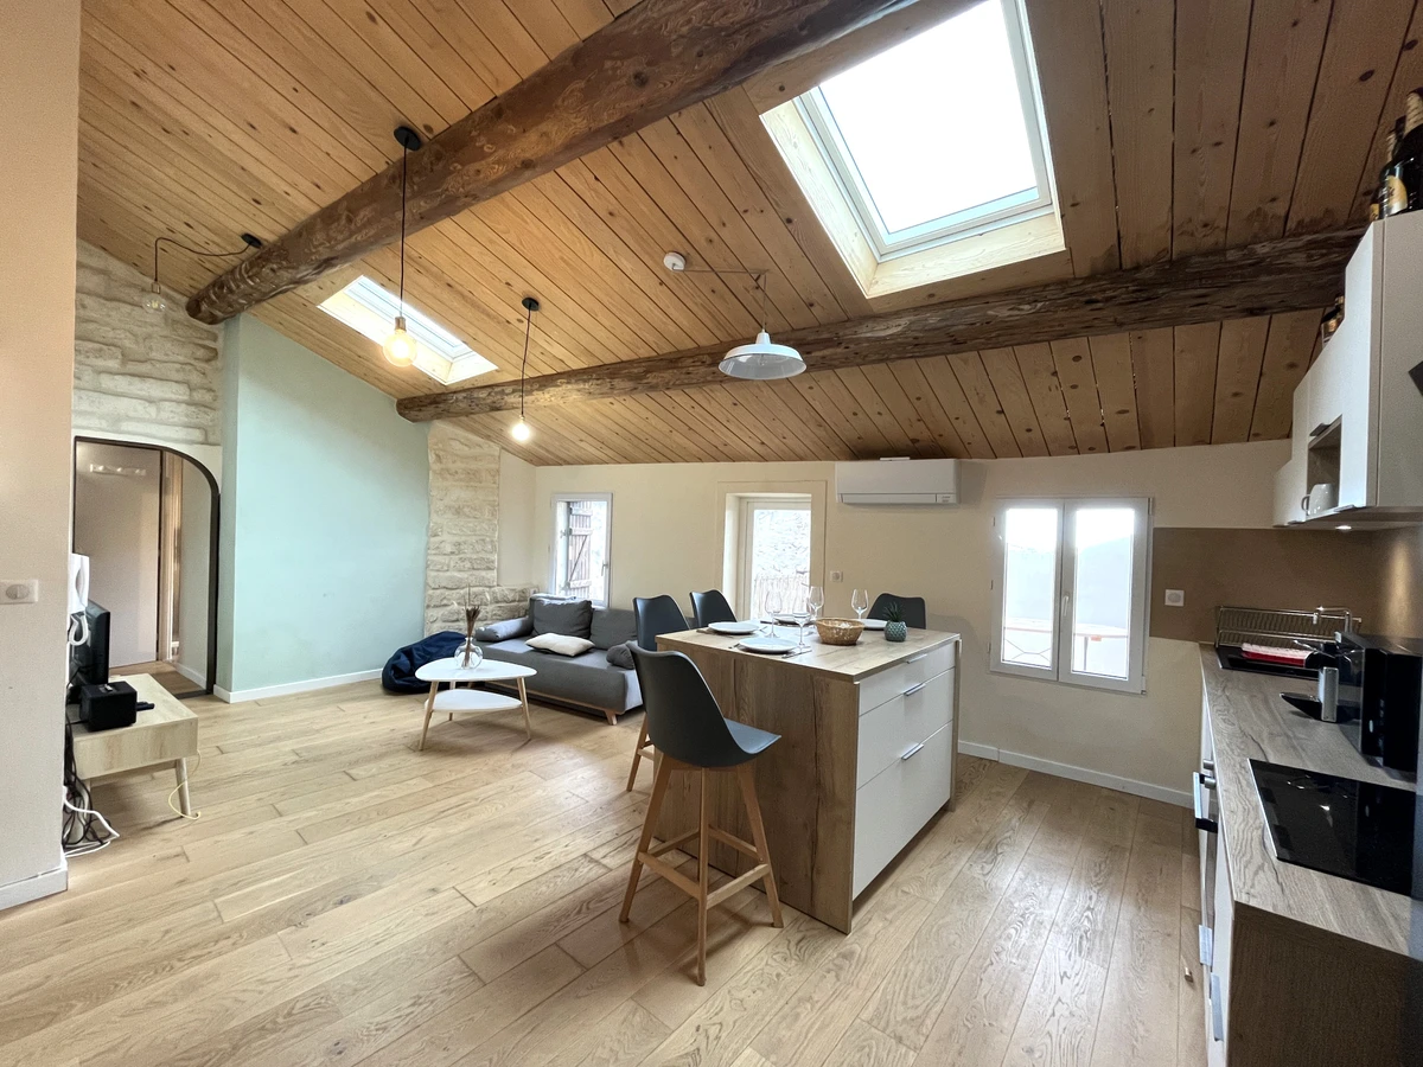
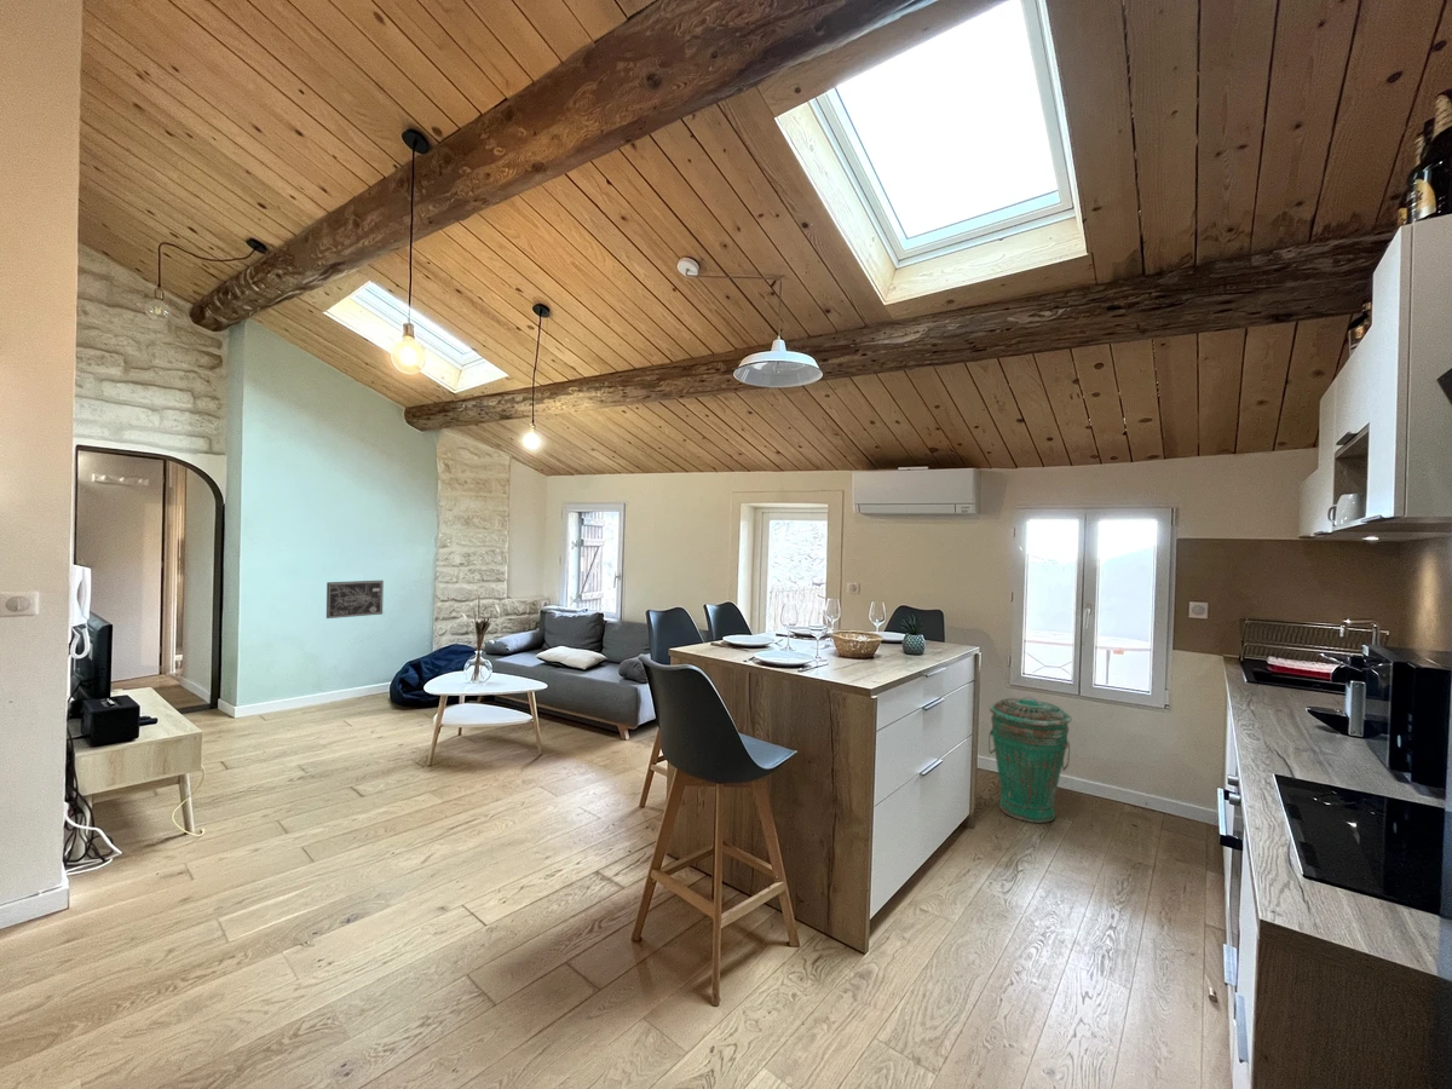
+ trash can (1027, 754)
+ wall art (355, 598)
